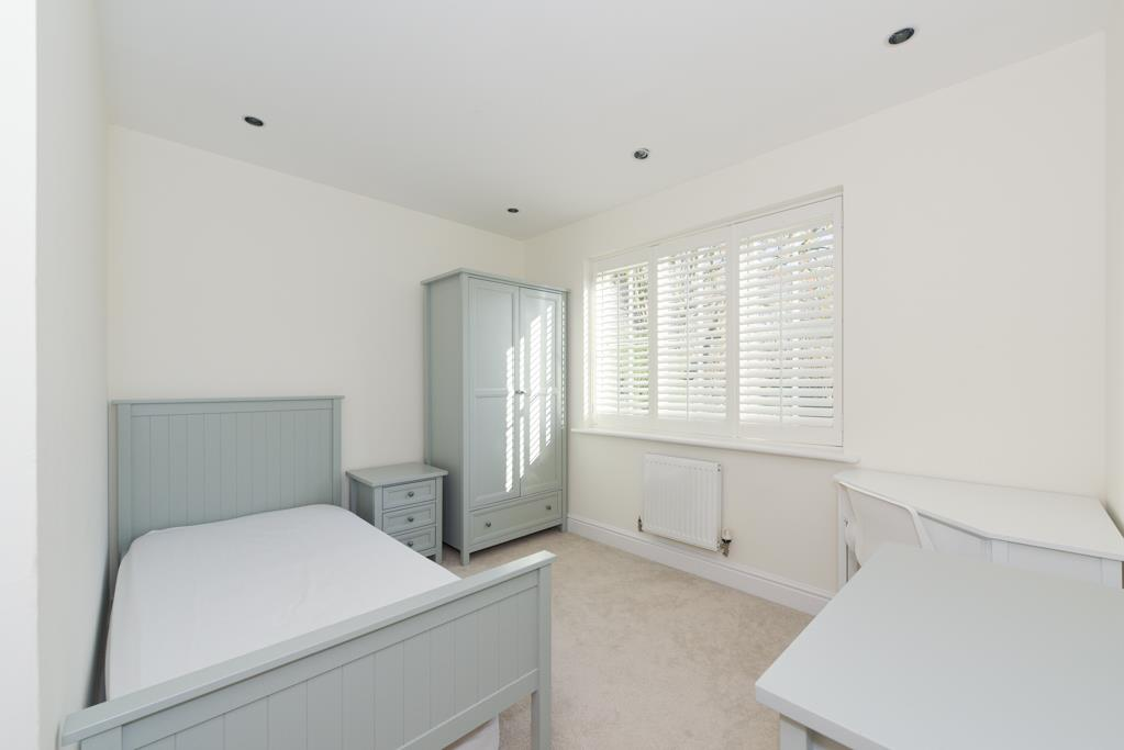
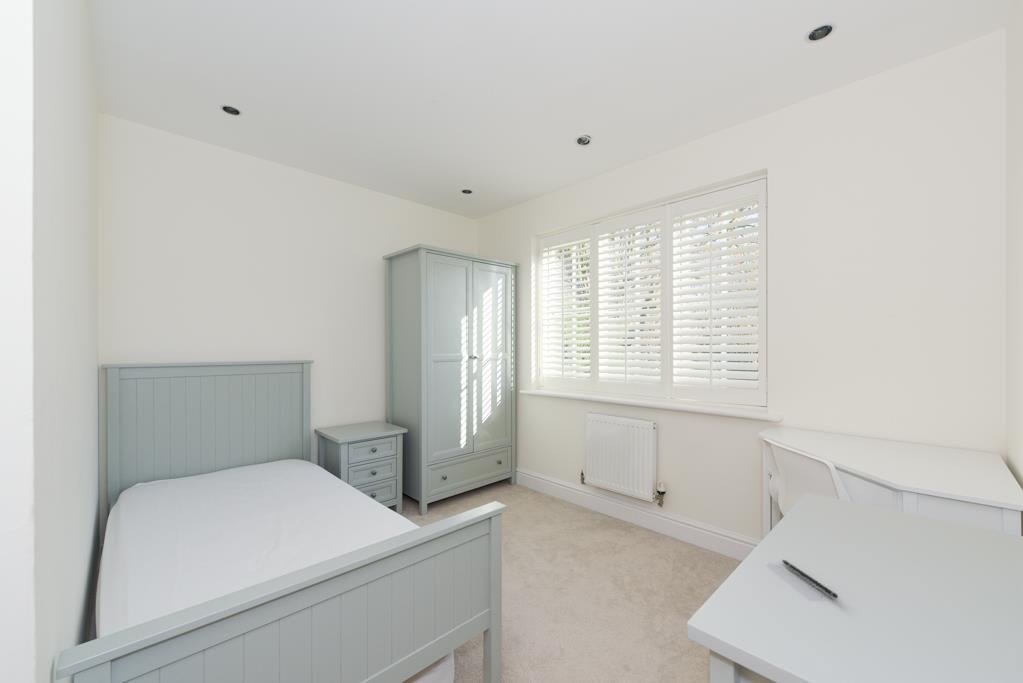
+ pen (806, 576)
